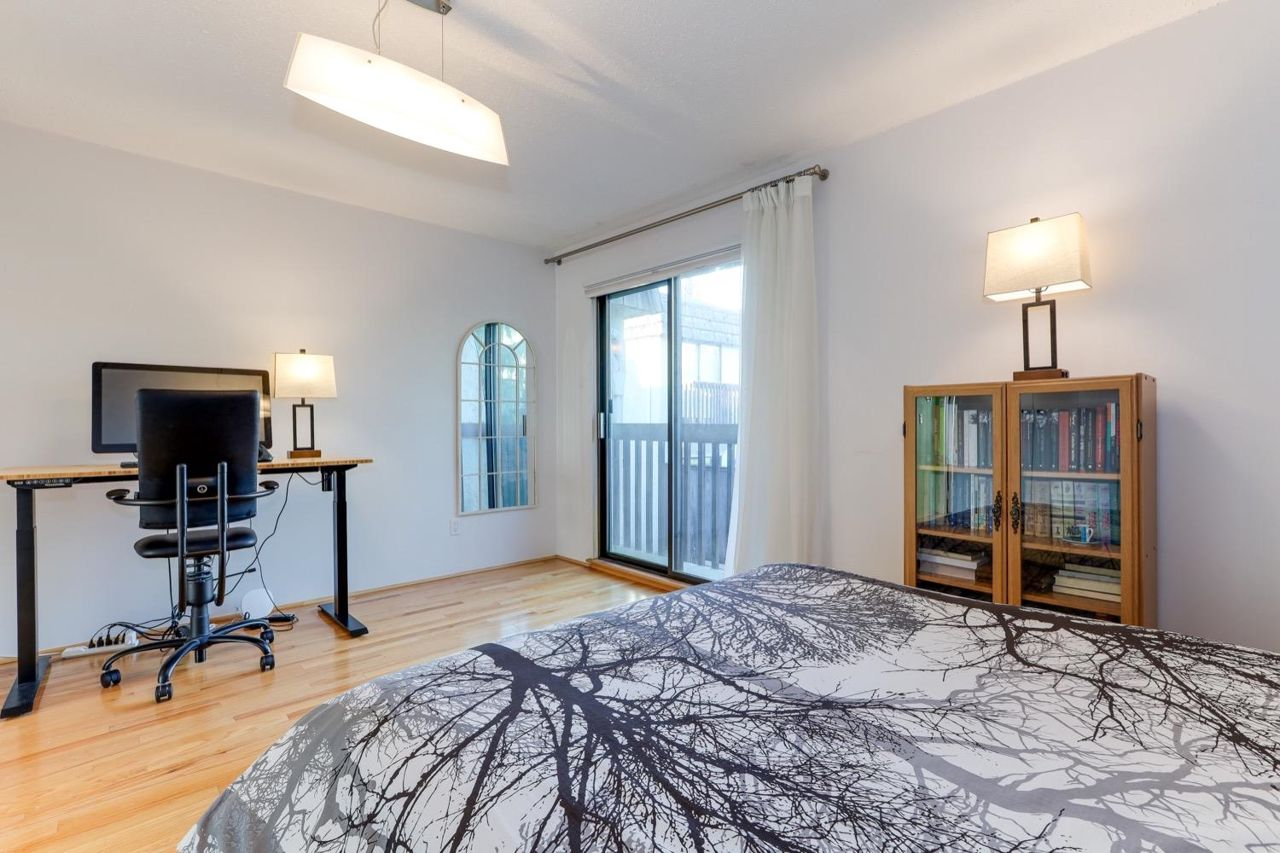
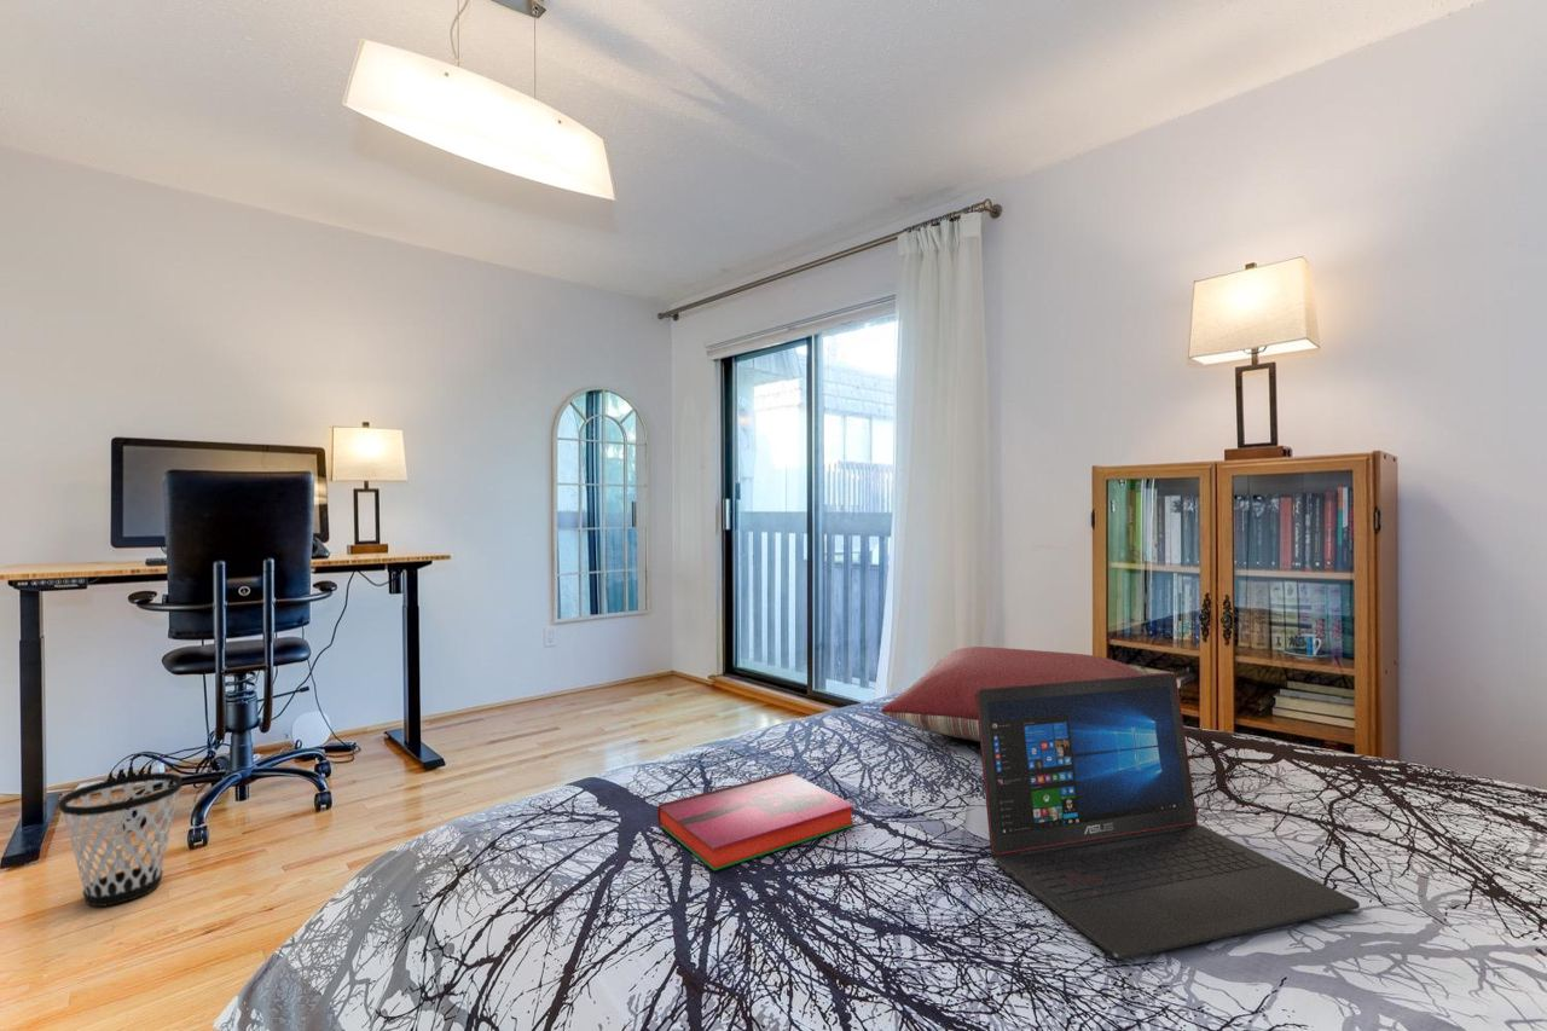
+ hardback book (755, 815)
+ wastebasket (122, 840)
+ laptop (1151, 789)
+ pillow (1027, 683)
